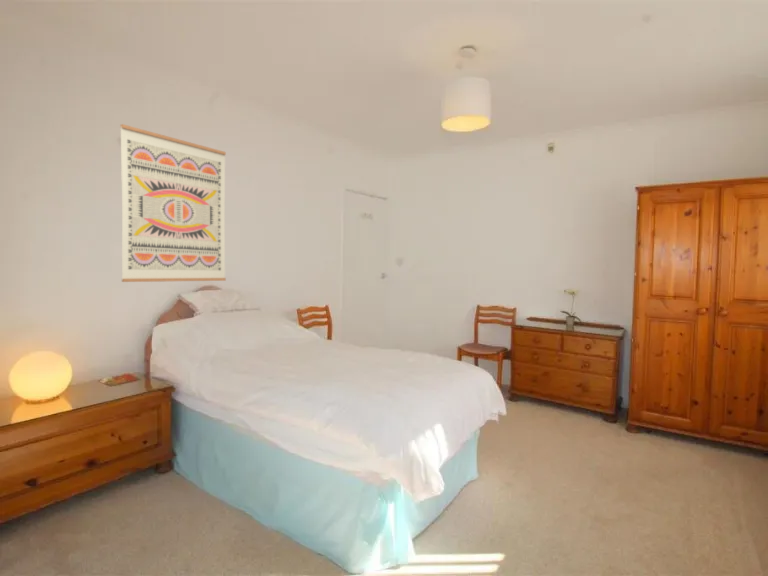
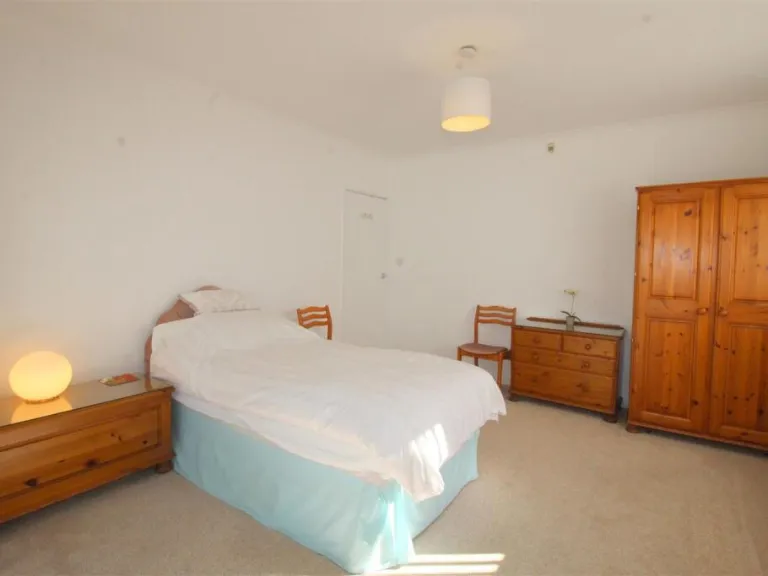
- wall art (178, 210)
